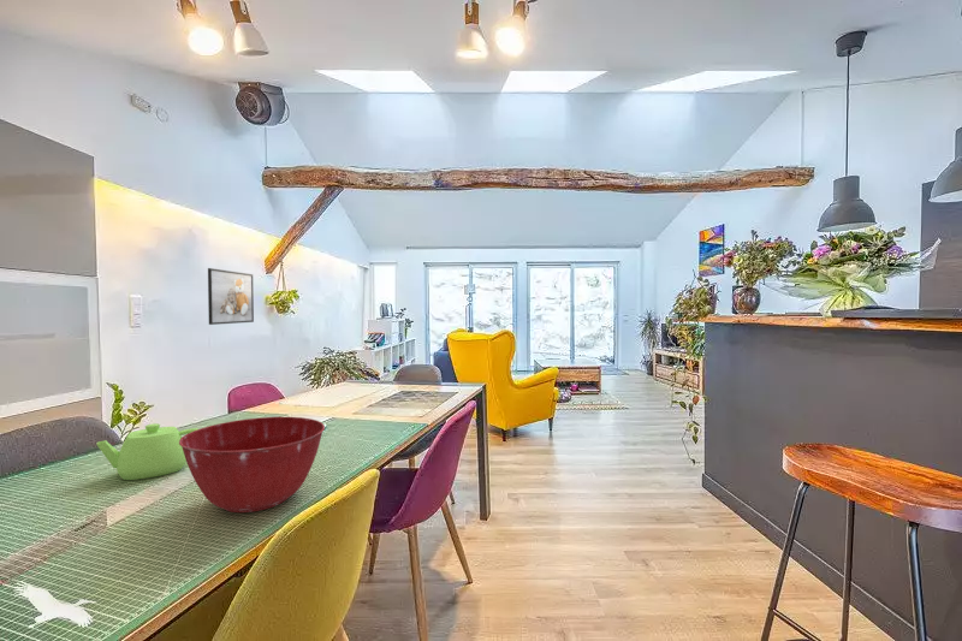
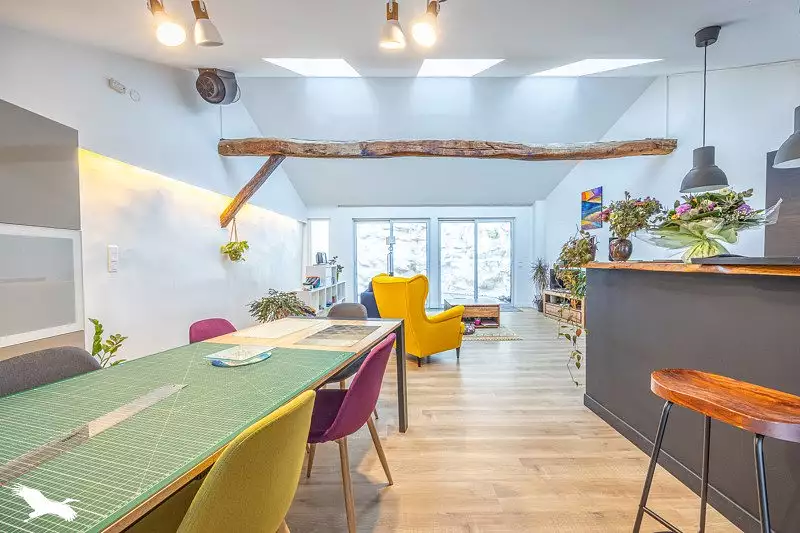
- mixing bowl (257, 464)
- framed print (232, 297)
- teapot (152, 447)
